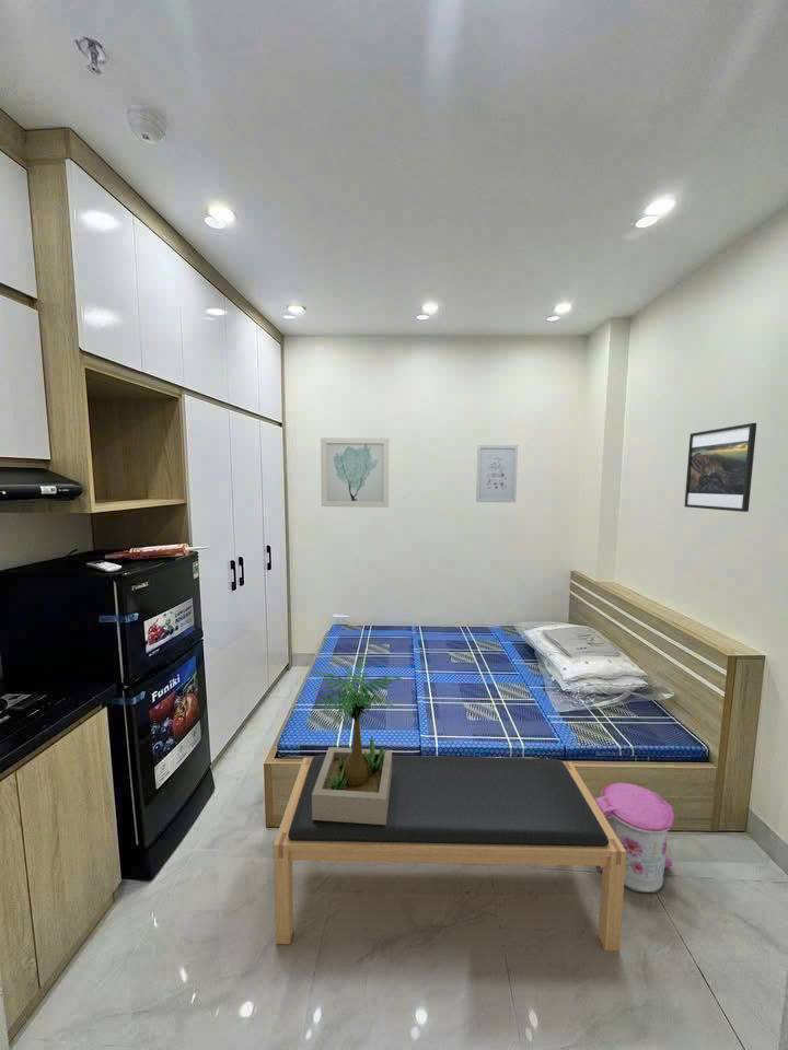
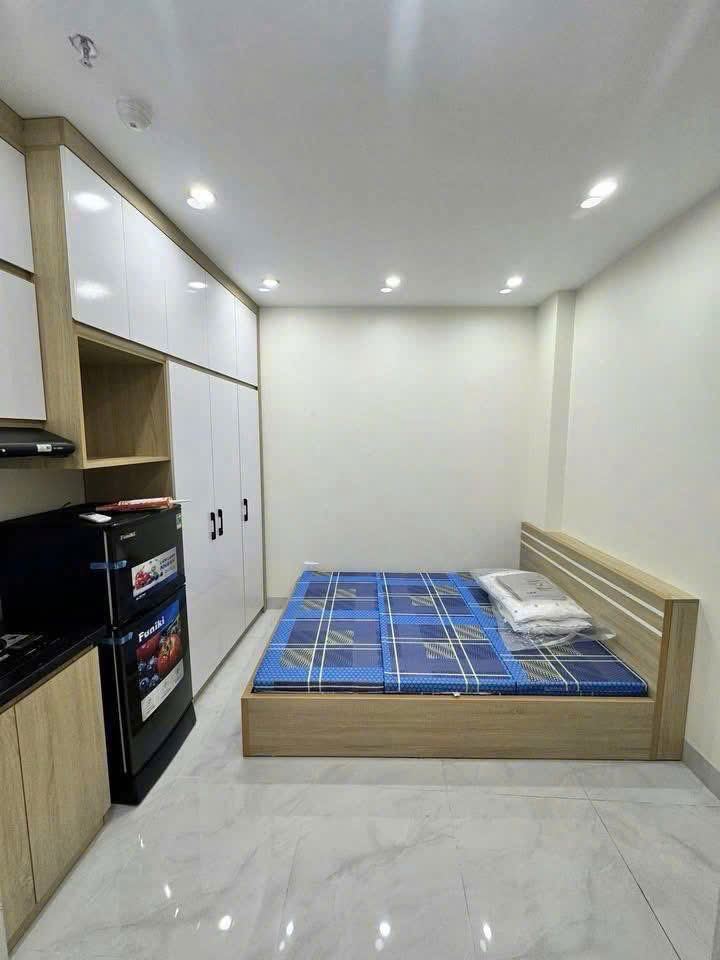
- wall art (355, 472)
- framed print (716, 469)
- wall art (496, 474)
- bench (441, 836)
- trash can (633, 832)
- potted plant (359, 727)
